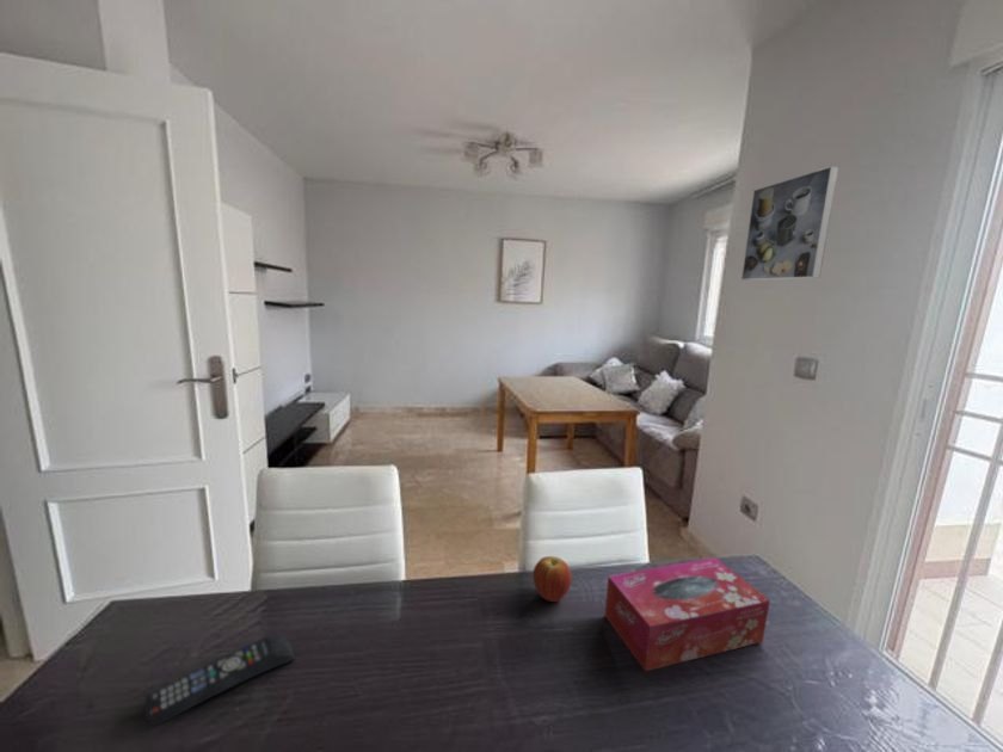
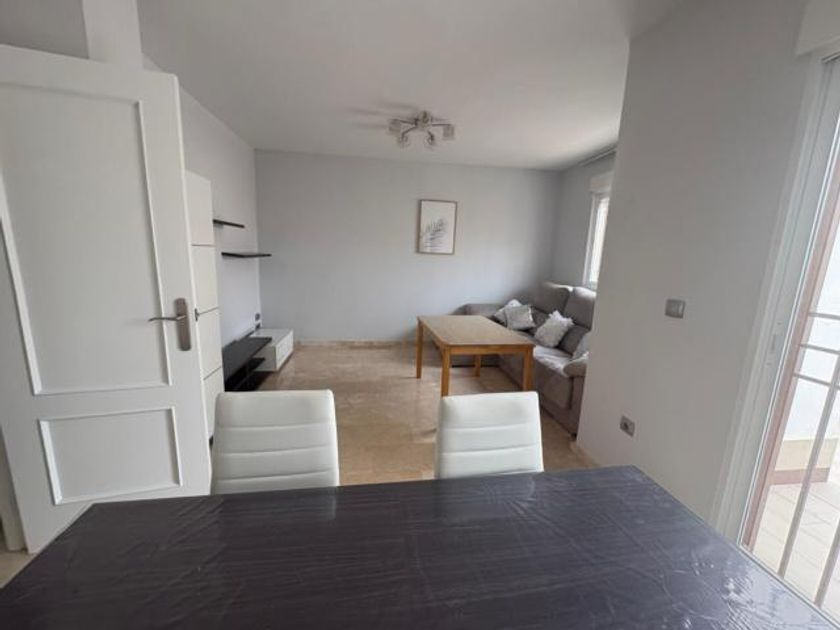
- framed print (783, 229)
- fruit (552, 577)
- remote control (224, 673)
- tissue box (683, 608)
